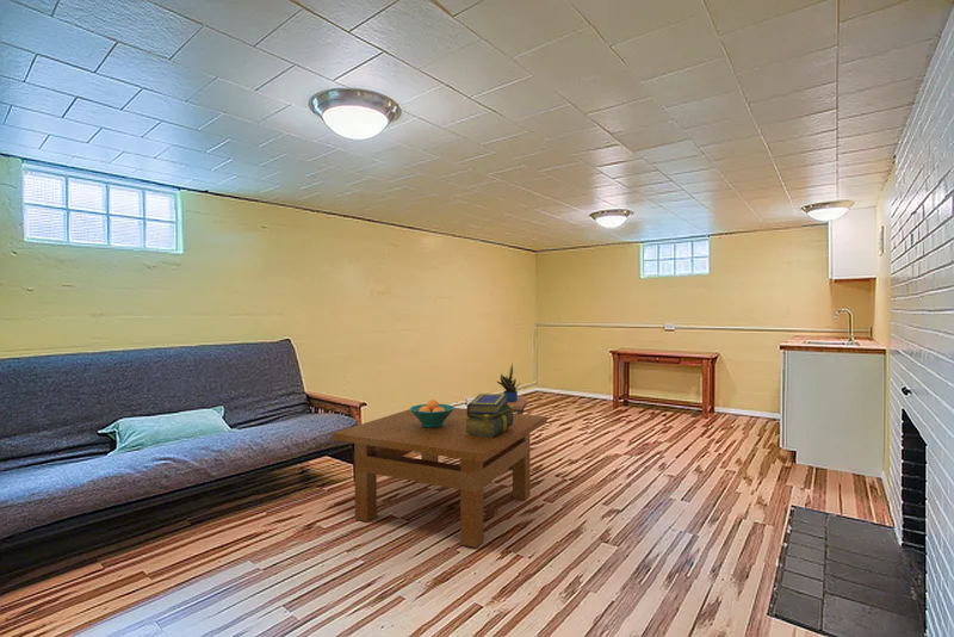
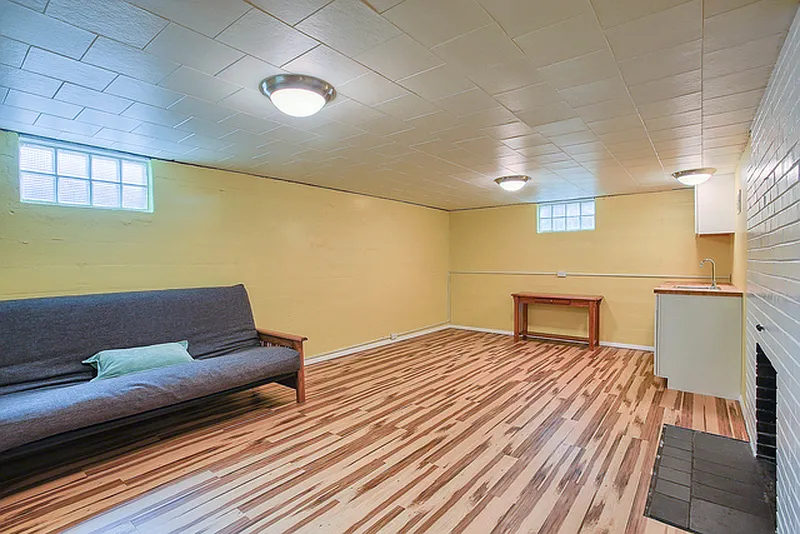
- table (447, 465)
- stack of books (489, 413)
- fruit bowl (432, 412)
- stool (513, 412)
- potted plant (508, 382)
